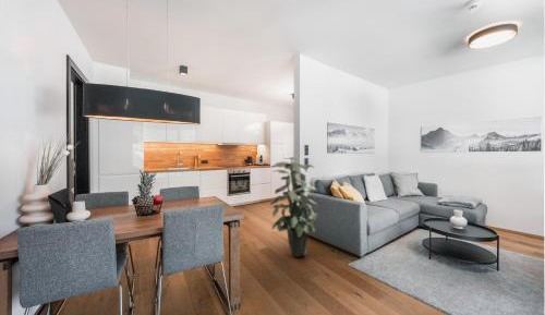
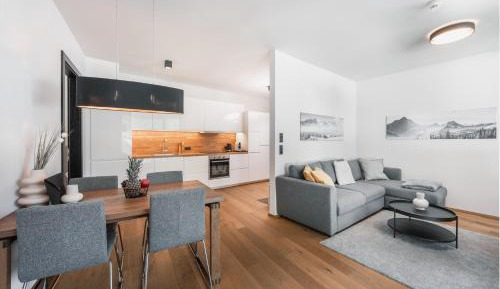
- indoor plant (293, 205)
